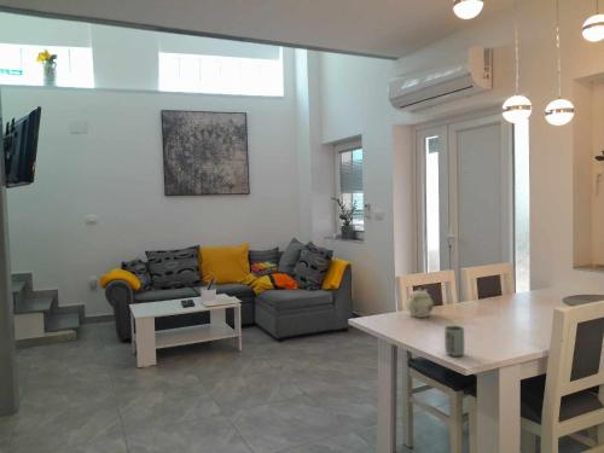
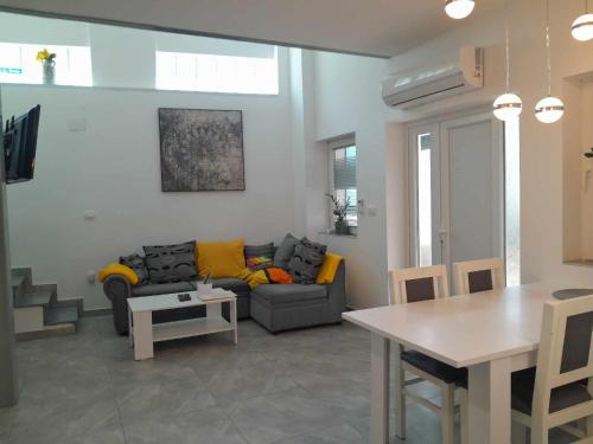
- teapot (419, 302)
- cup (454, 341)
